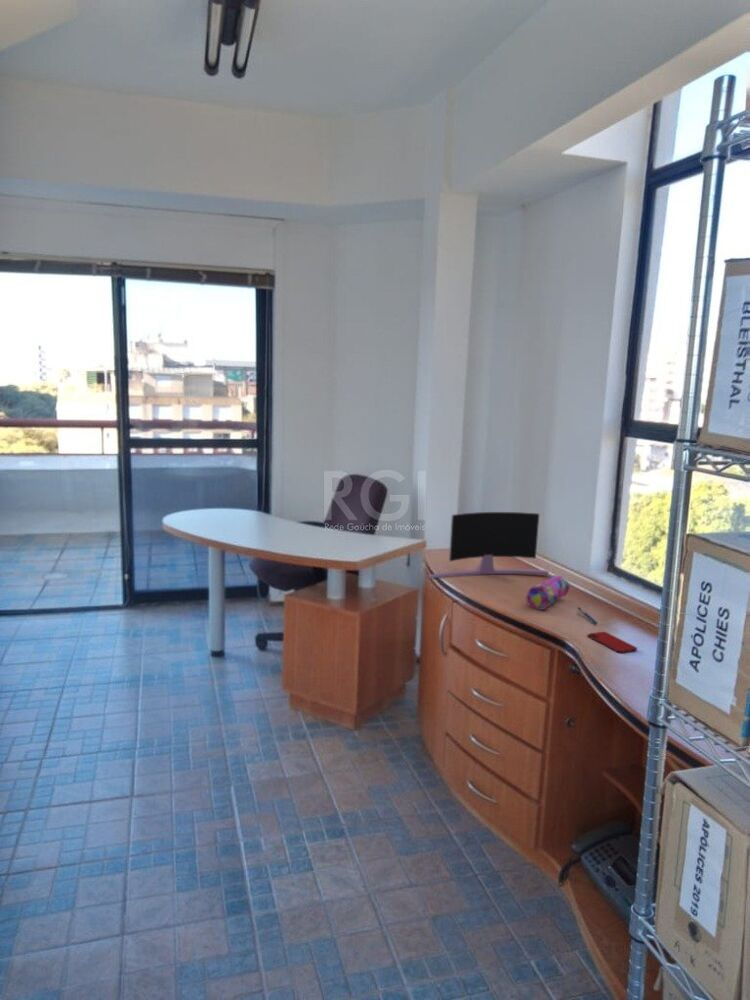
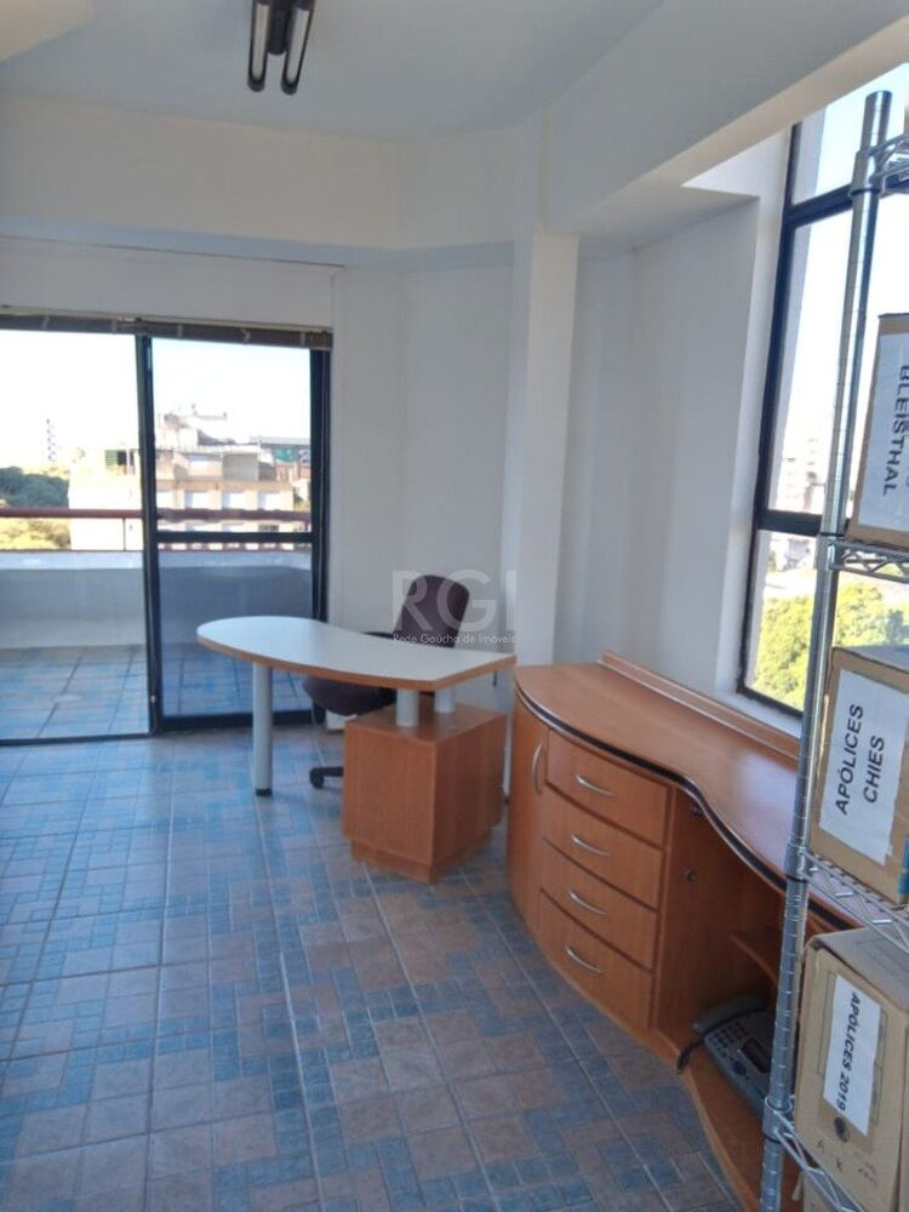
- pen (586, 615)
- pencil case (548, 591)
- smartphone (611, 641)
- monitor (489, 544)
